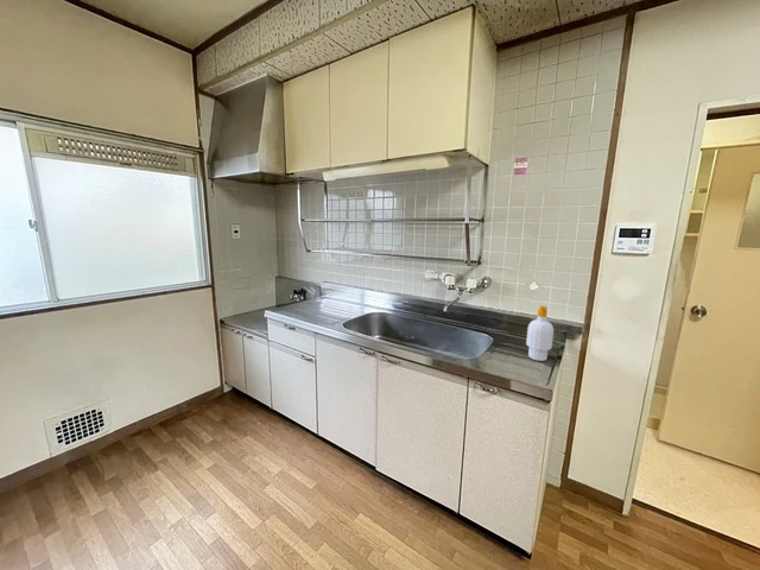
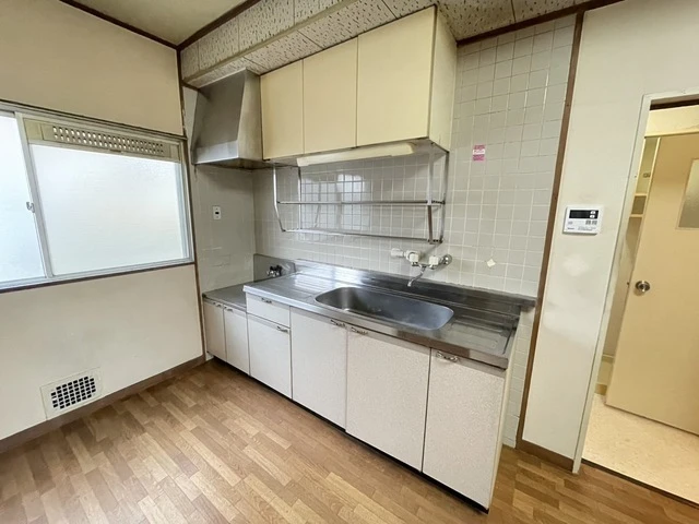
- soap bottle (539, 332)
